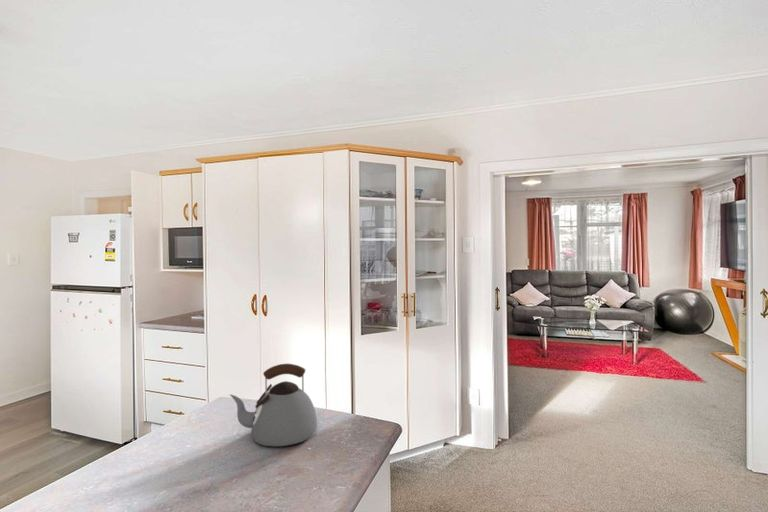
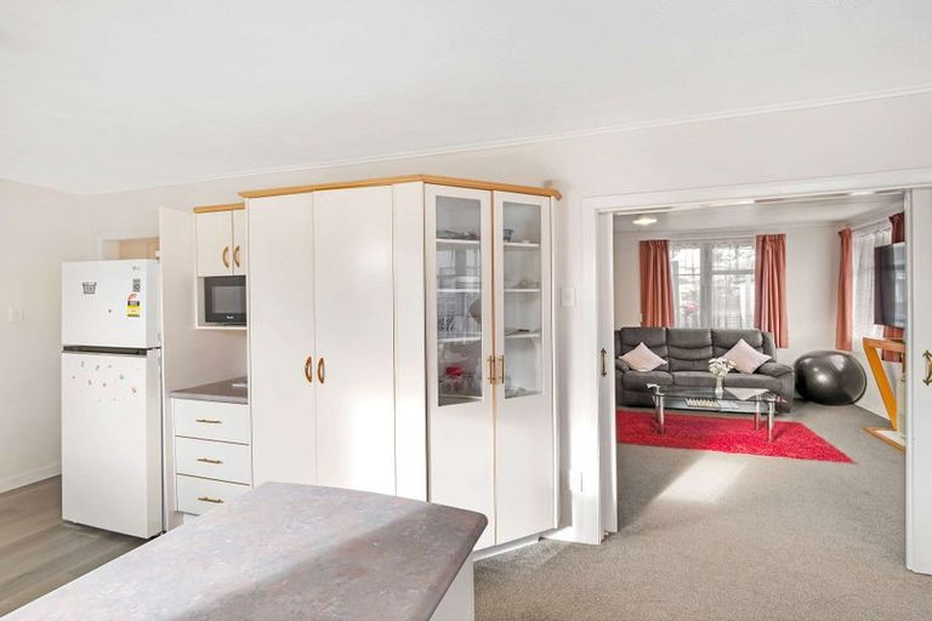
- kettle (274, 399)
